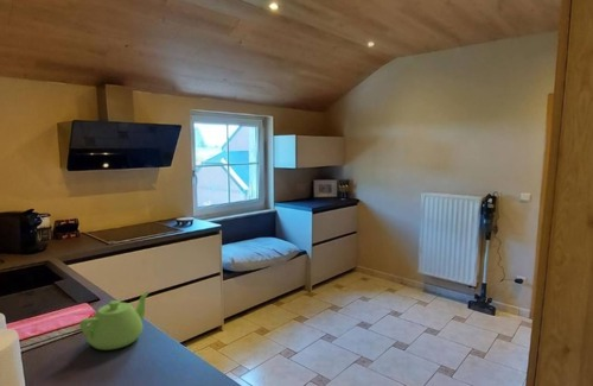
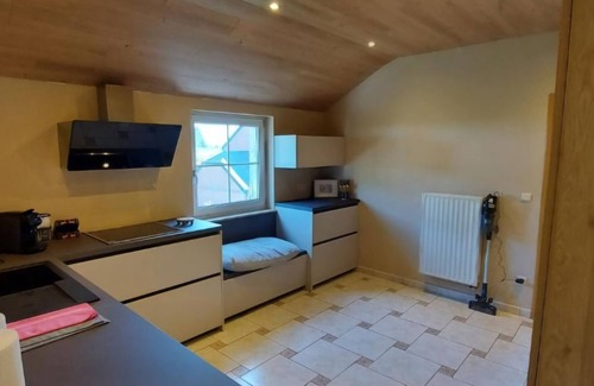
- teapot (117, 319)
